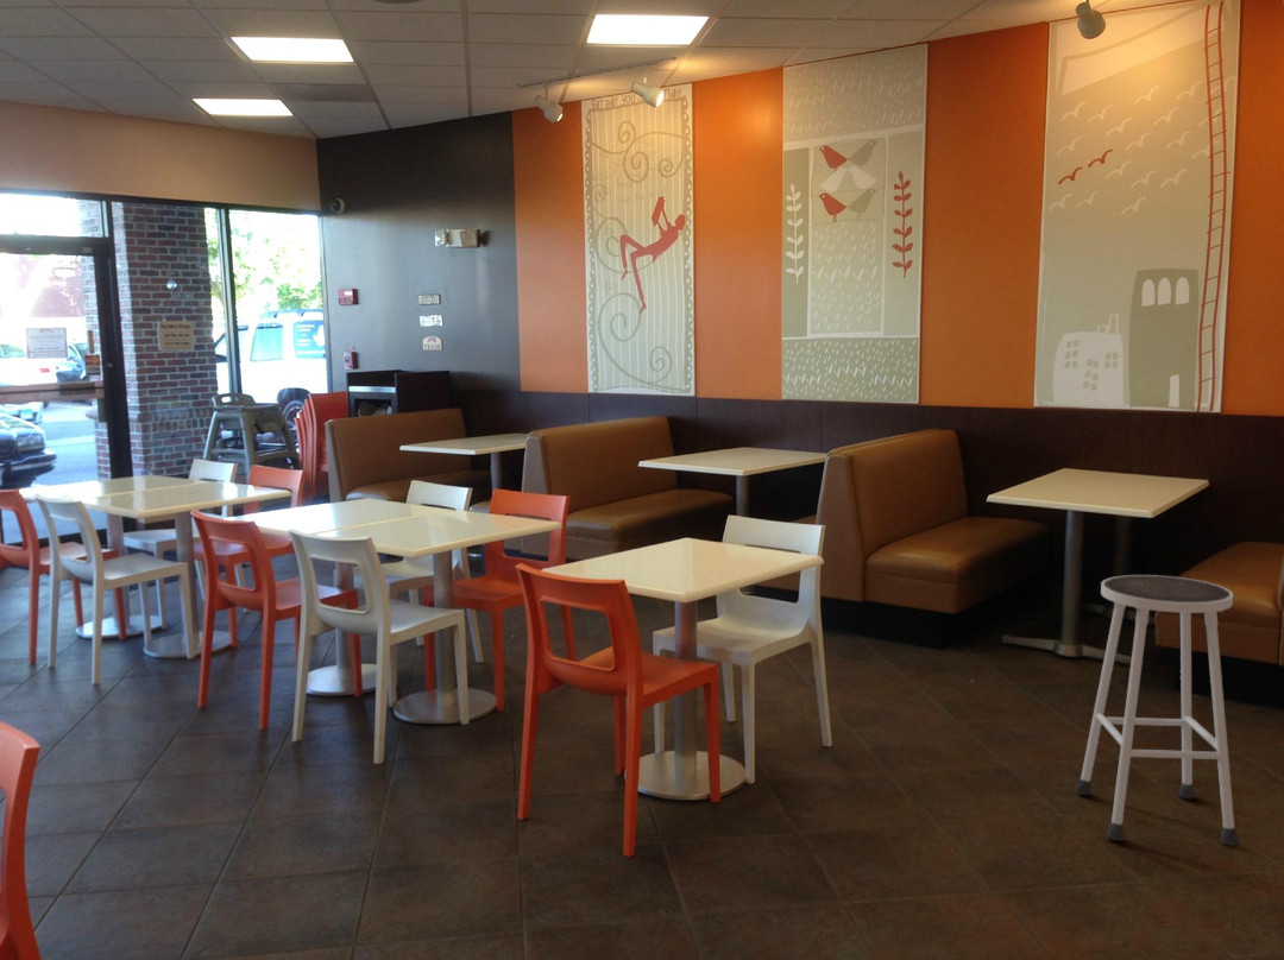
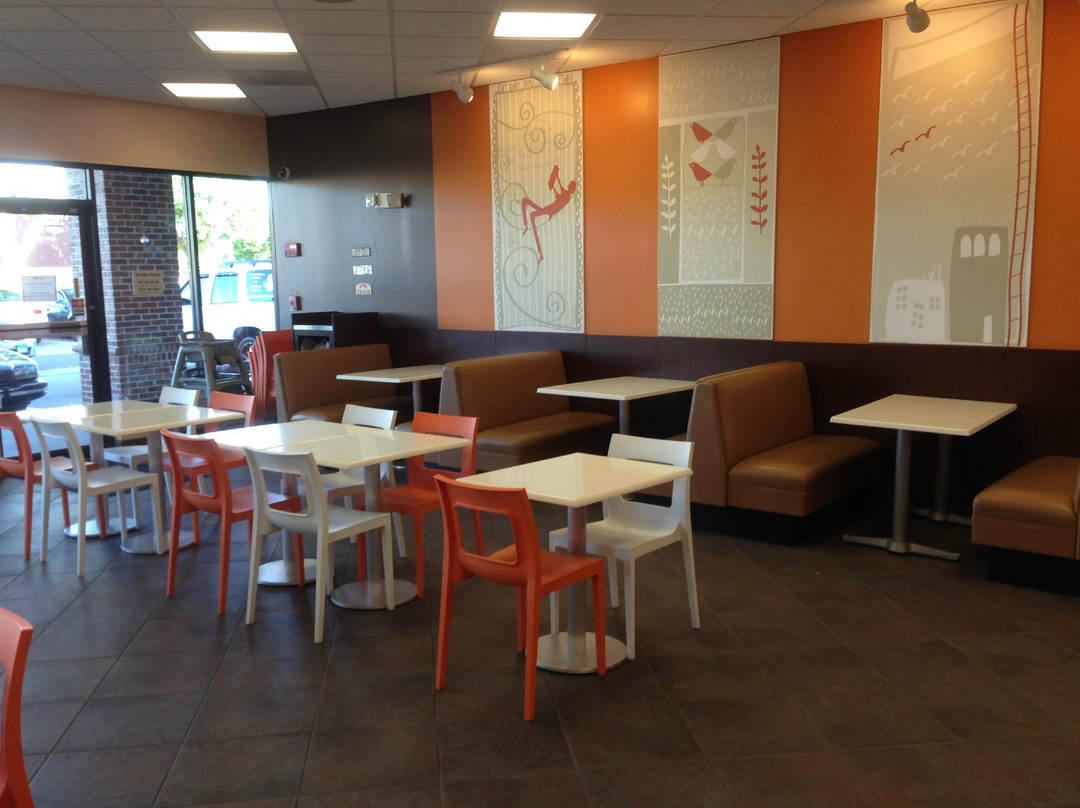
- stool (1158, 719)
